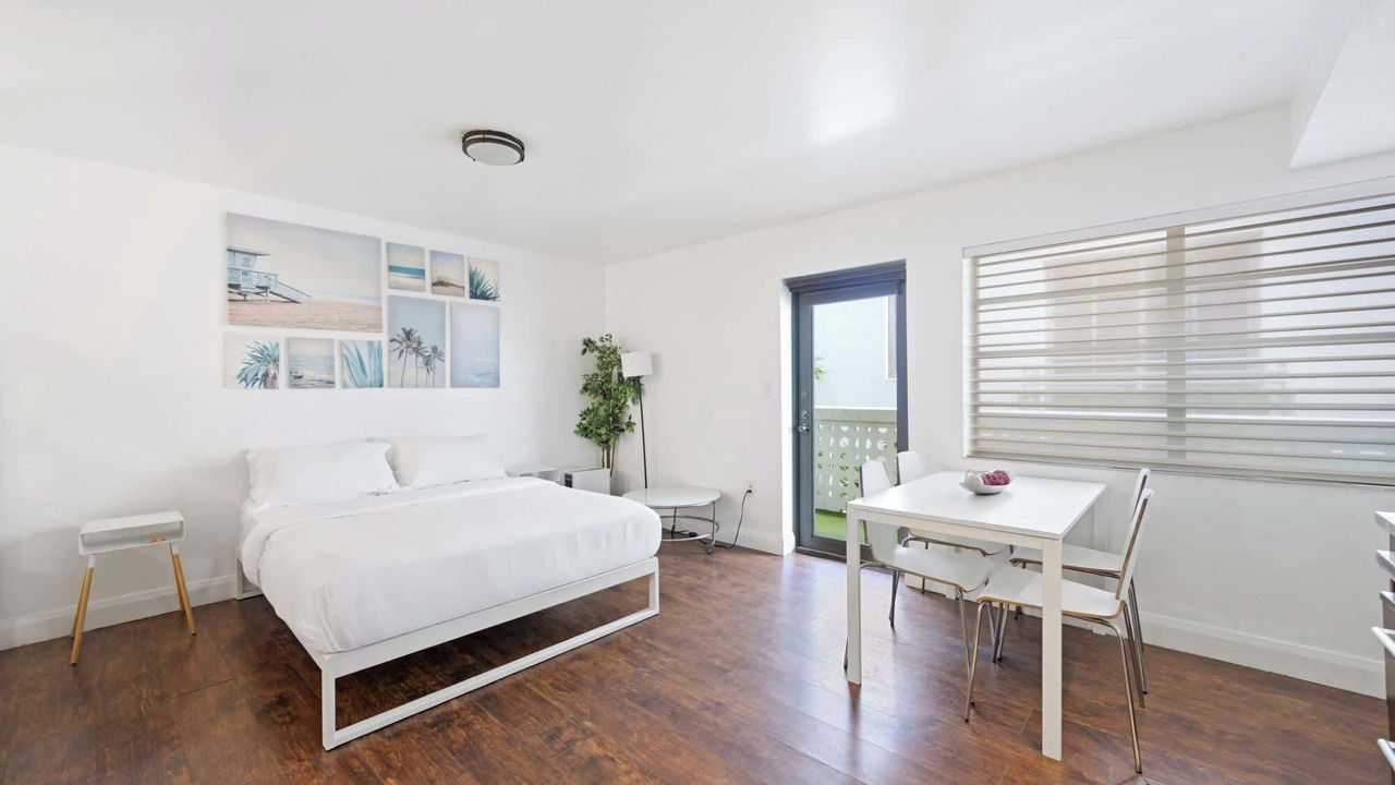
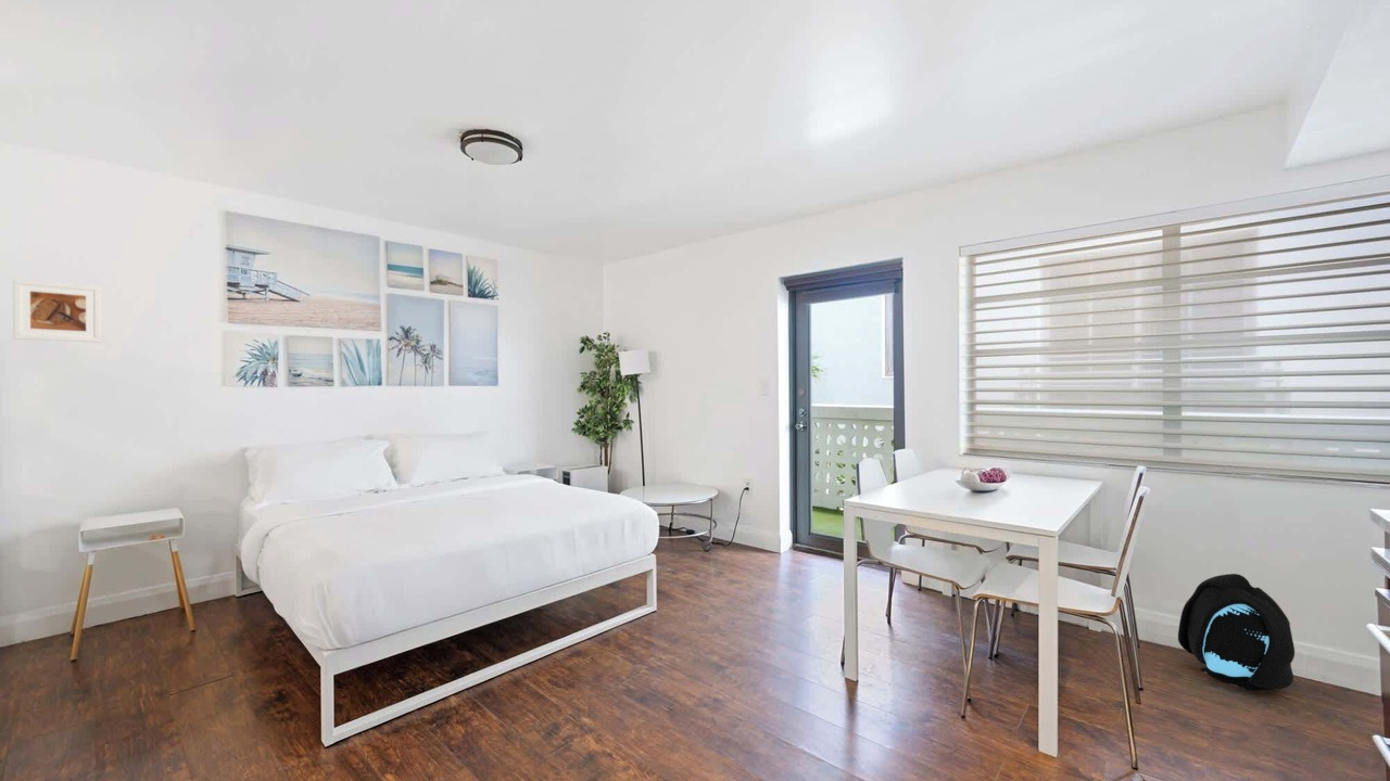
+ backpack (1231, 626)
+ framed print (59, 311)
